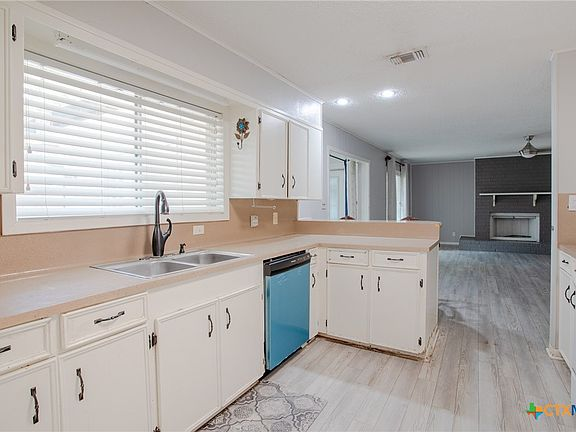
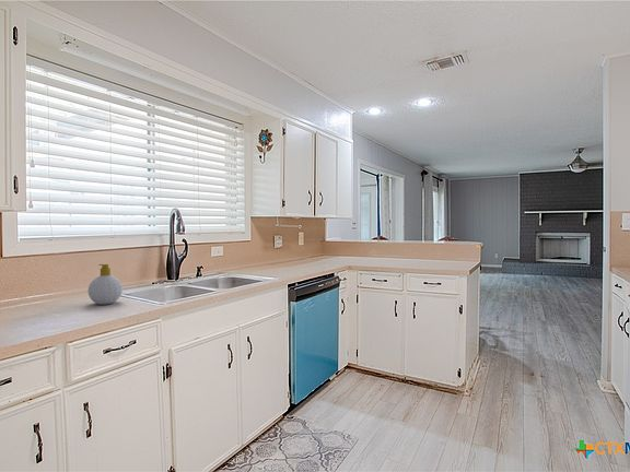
+ soap bottle (105, 283)
